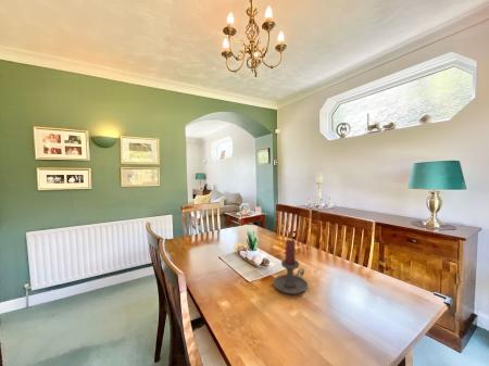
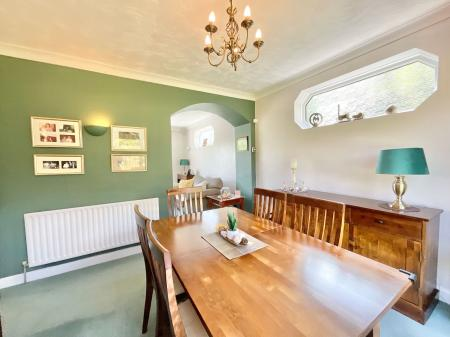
- candle holder (292, 262)
